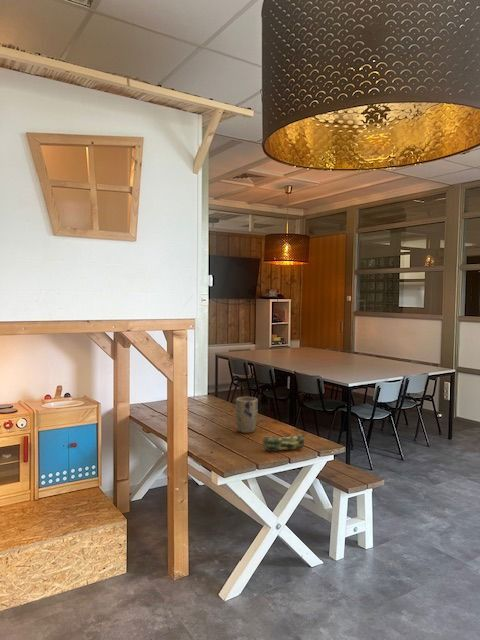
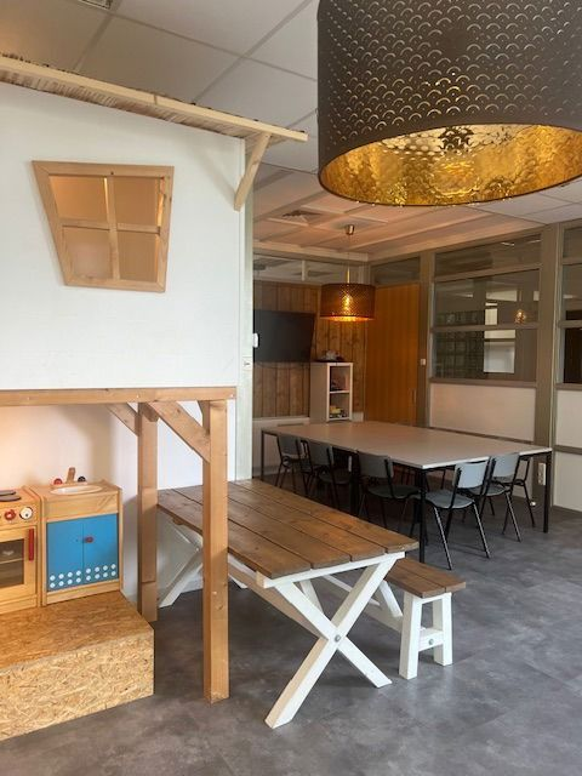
- pencil case (284, 442)
- plant pot (246, 414)
